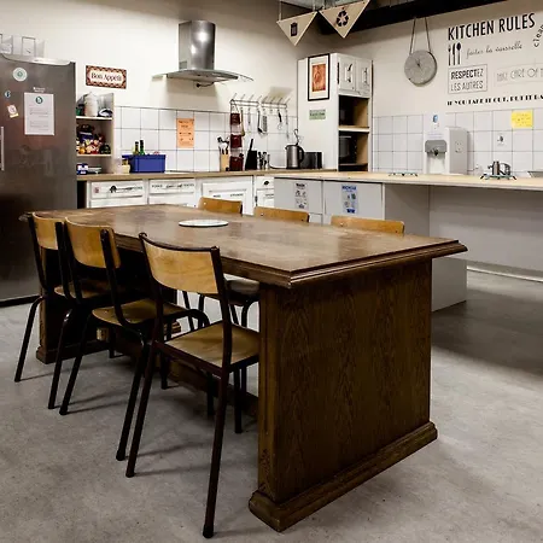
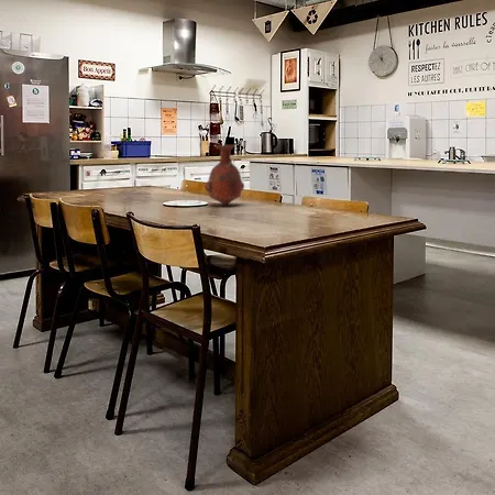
+ vase (224, 175)
